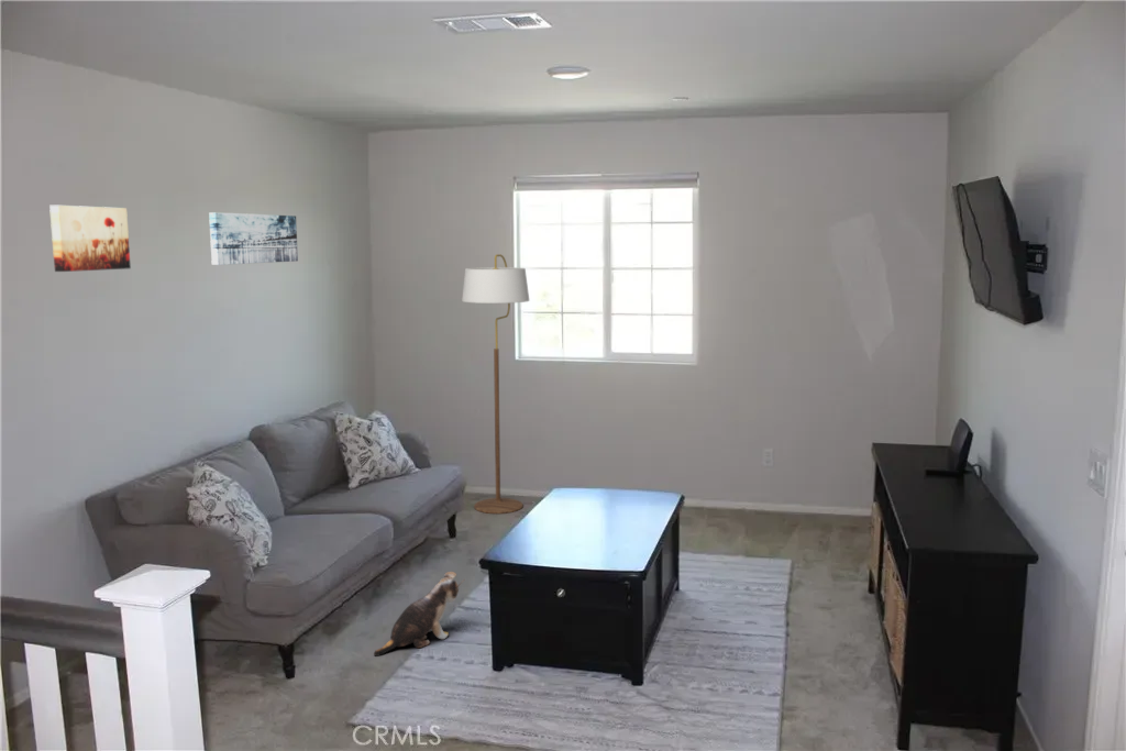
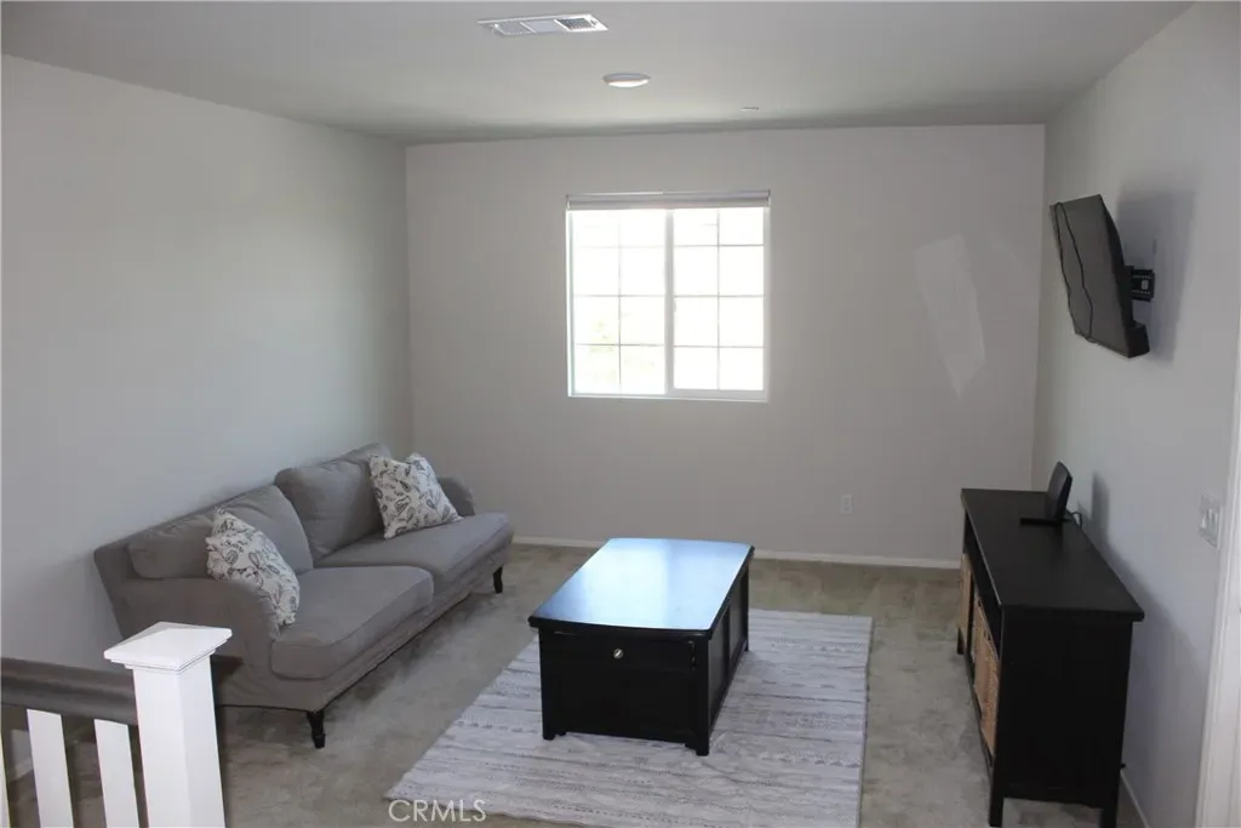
- wall art (91, 238)
- plush toy (417, 614)
- wall art (256, 239)
- floor lamp (498, 382)
